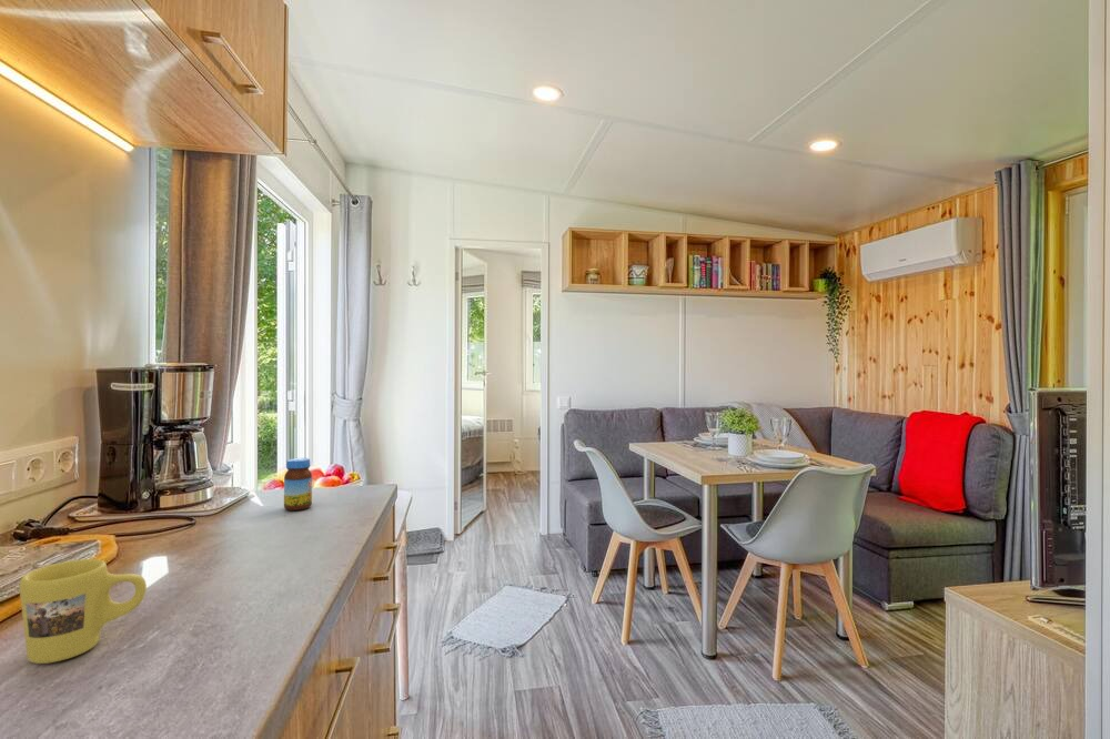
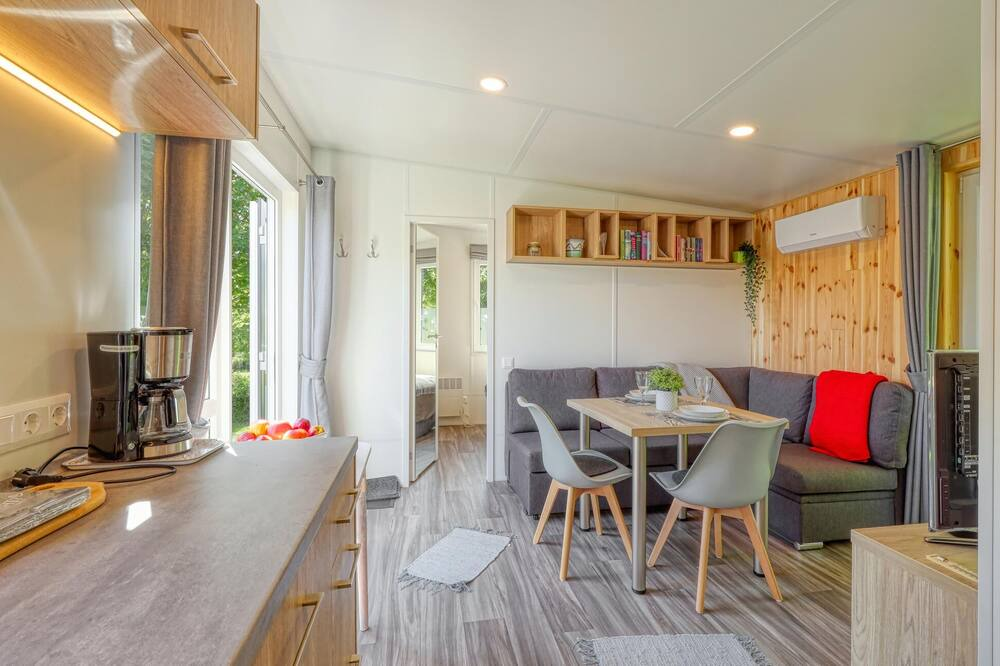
- jar (297, 483)
- mug (85, 606)
